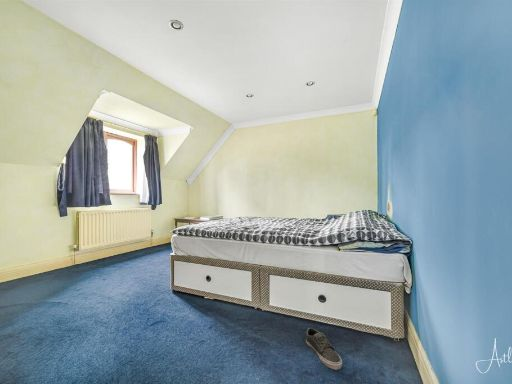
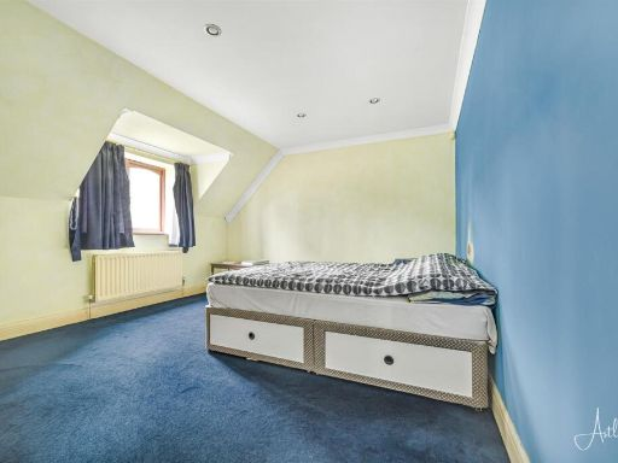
- shoe (323, 344)
